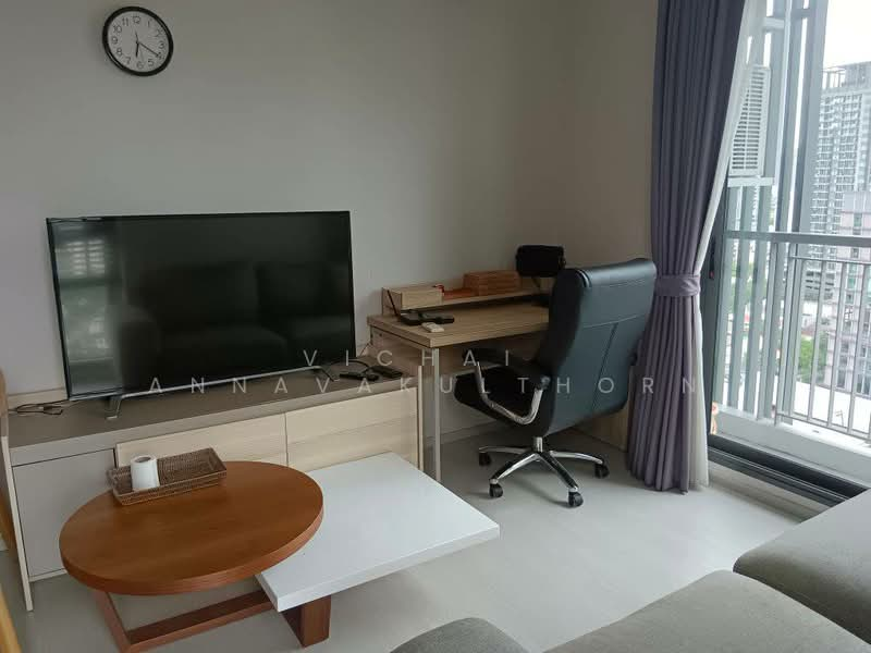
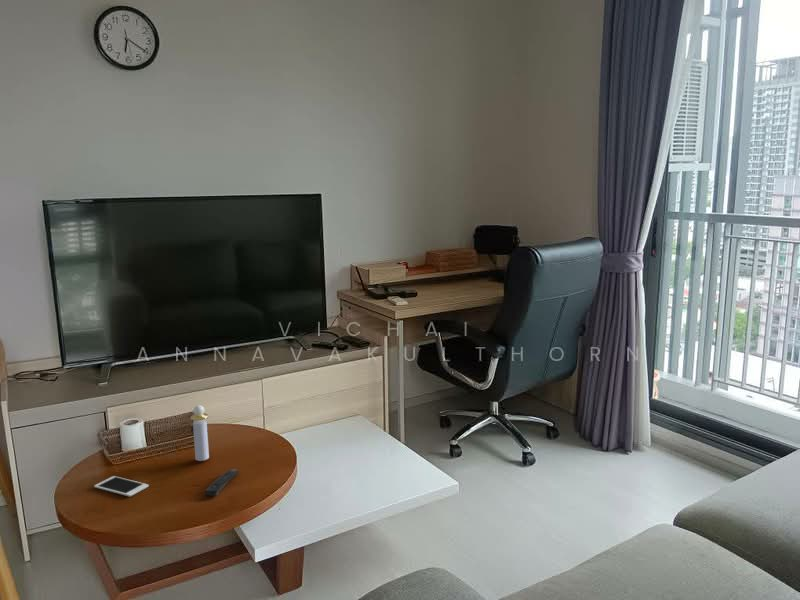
+ cell phone (121, 486)
+ remote control (223, 480)
+ perfume bottle (200, 432)
